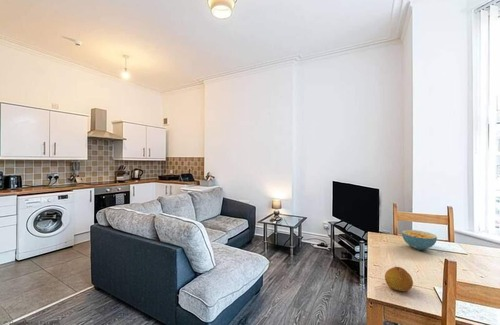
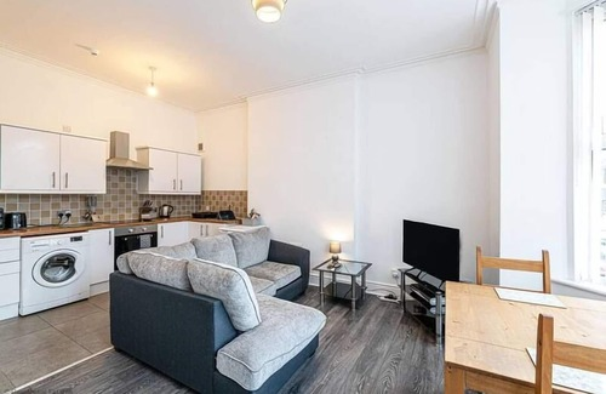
- fruit (398, 277)
- cereal bowl (418, 241)
